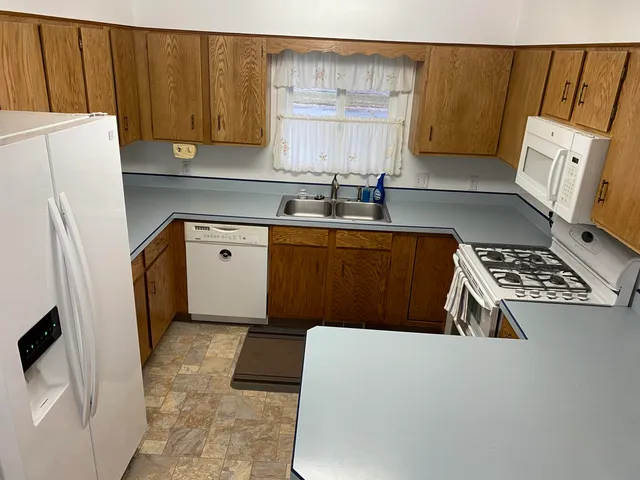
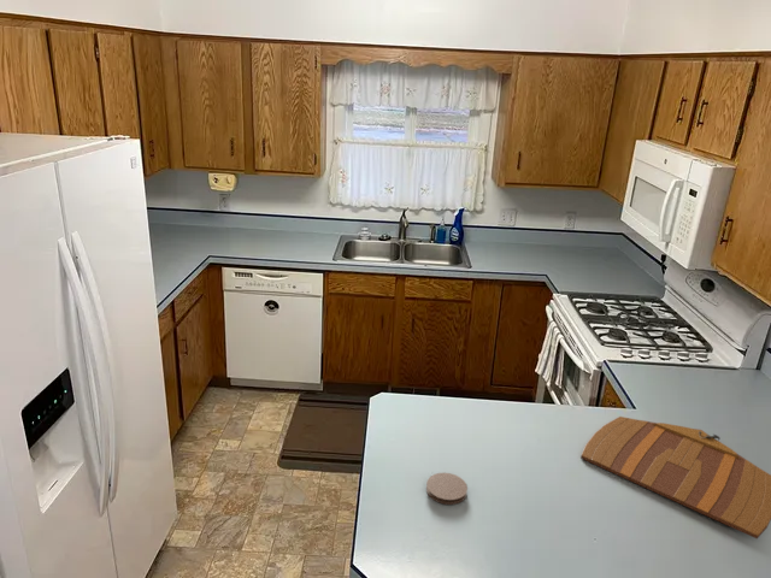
+ coaster (446, 488)
+ cutting board (683, 456)
